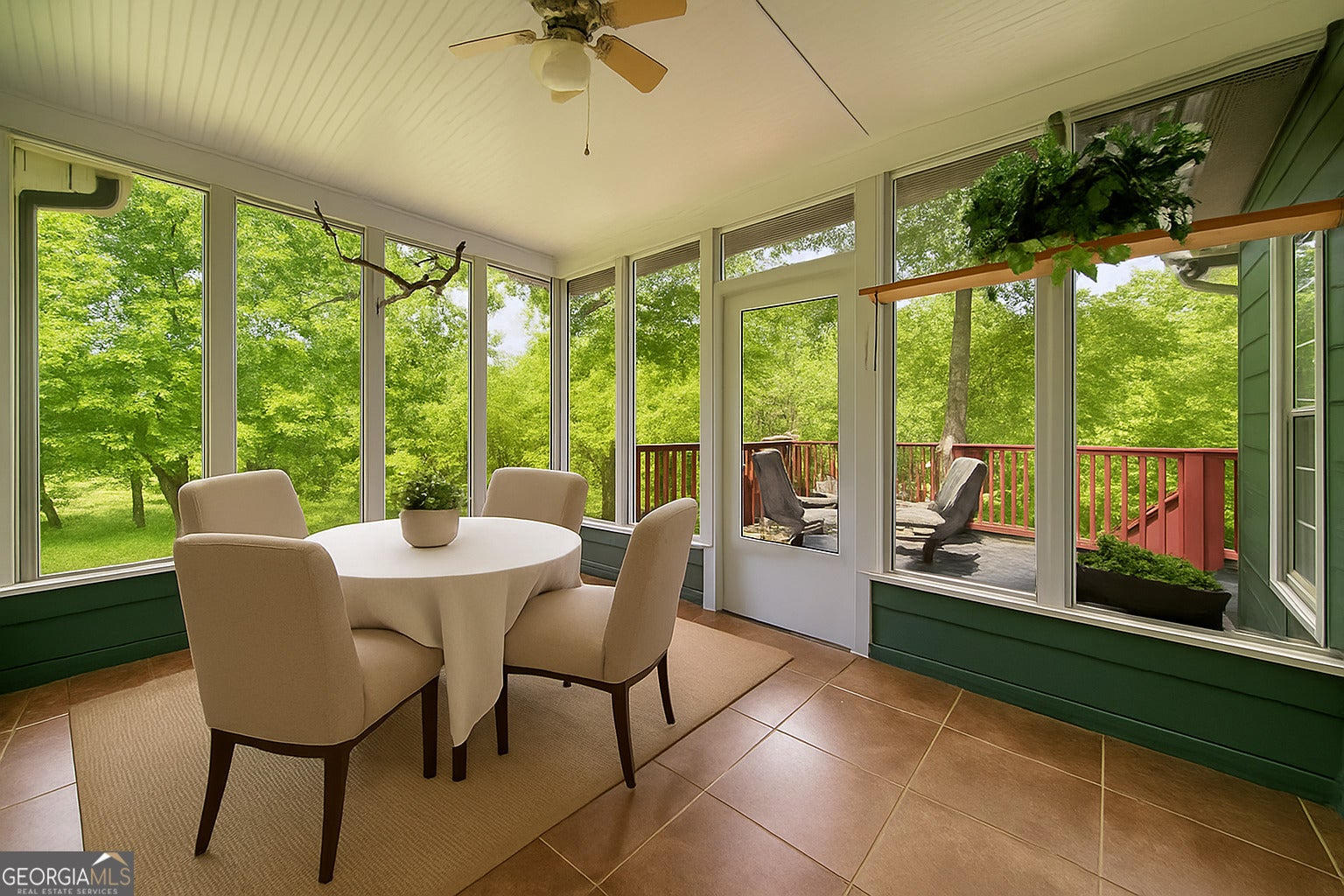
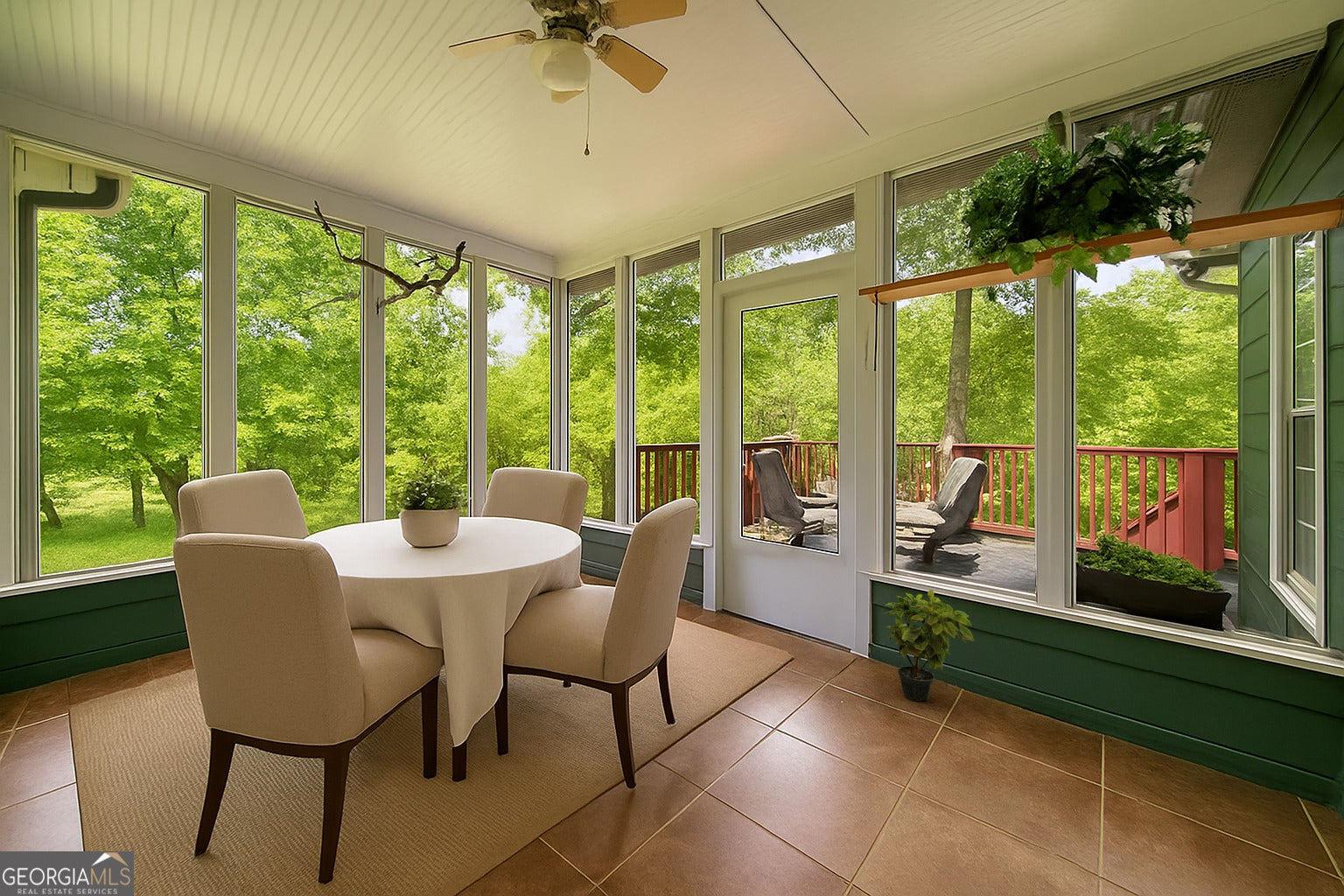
+ potted plant (923, 644)
